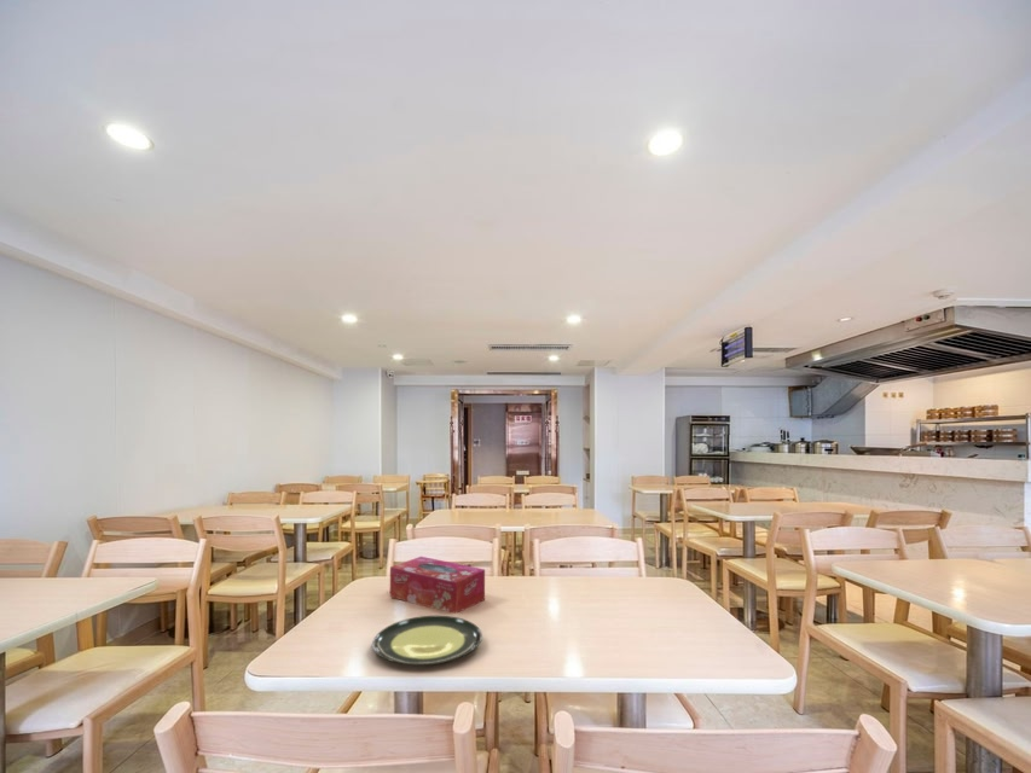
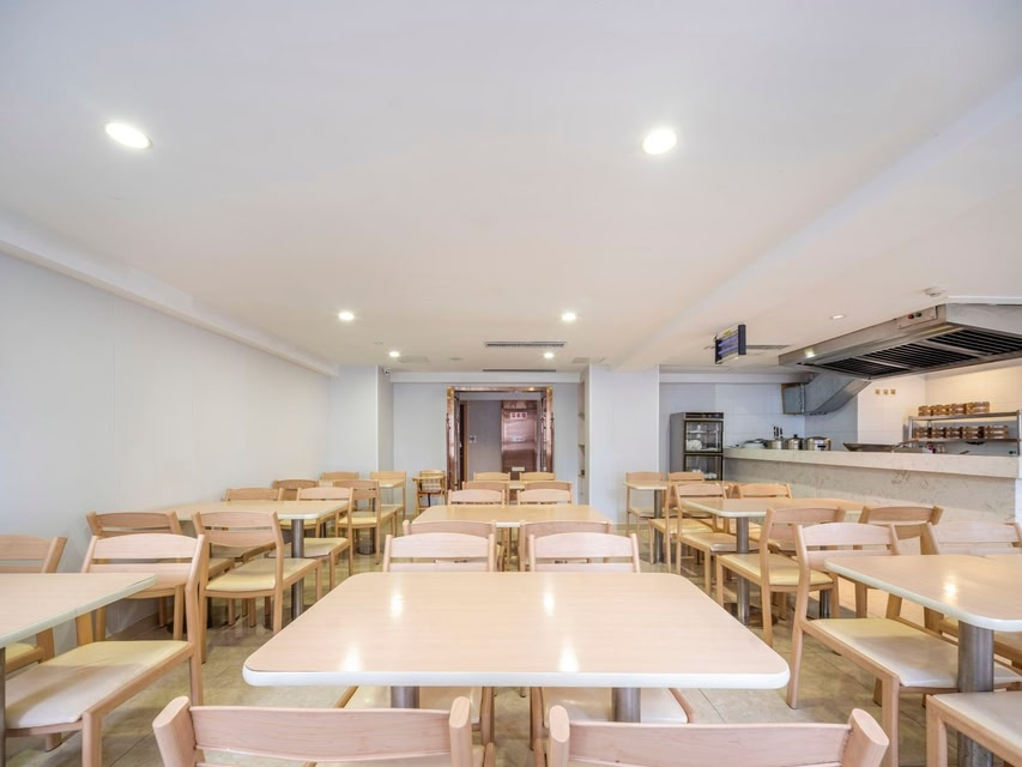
- tissue box (436, 582)
- plate (428, 641)
